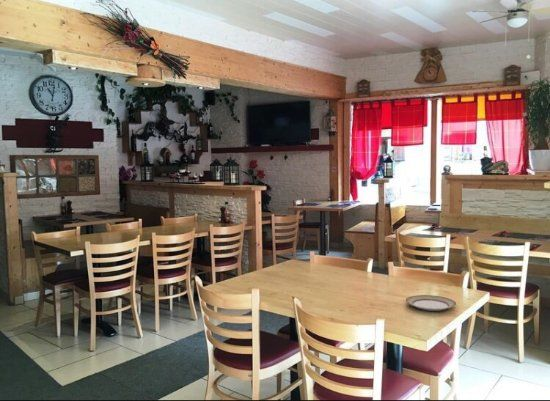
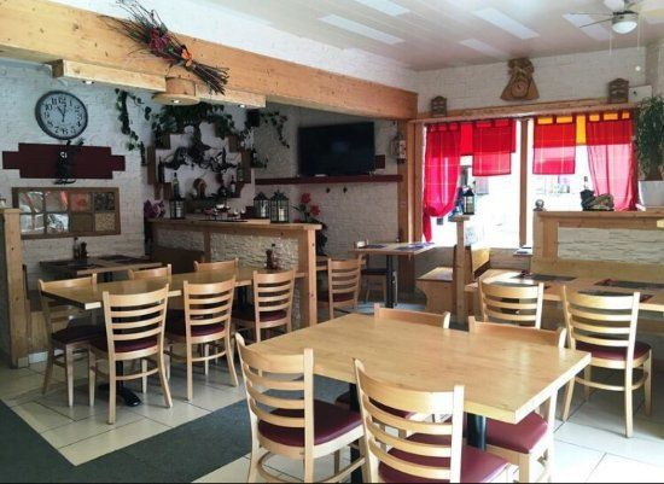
- plate (430, 303)
